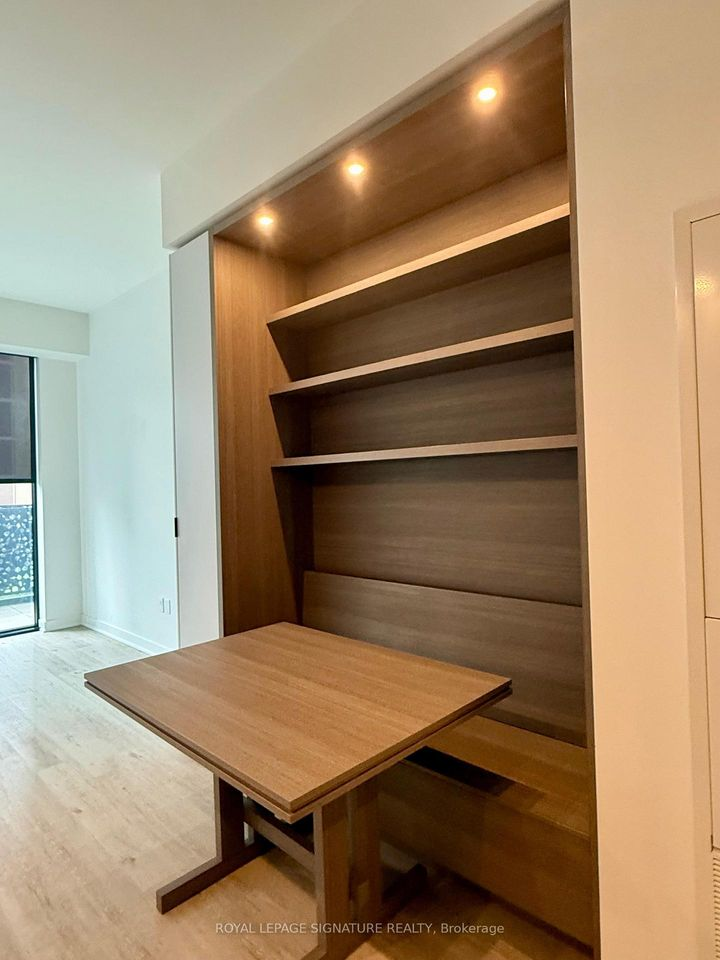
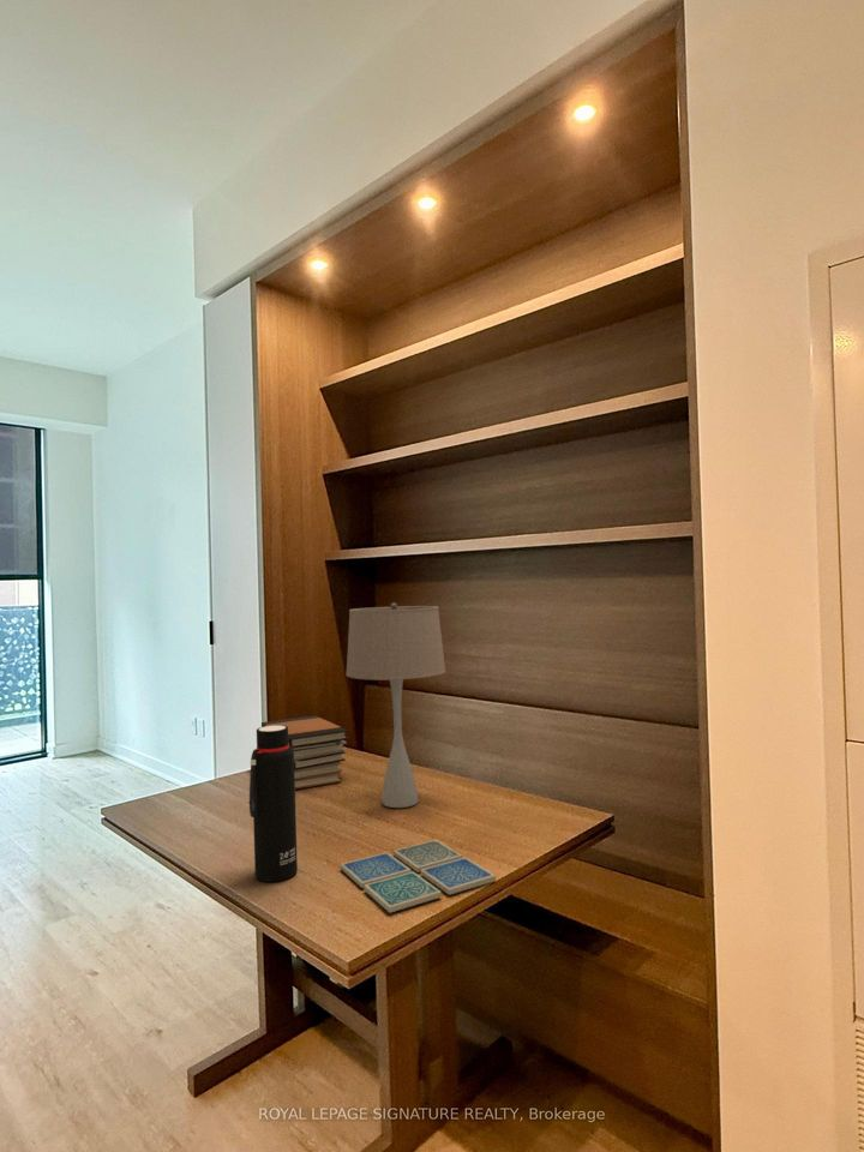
+ book stack (301, 750)
+ table lamp (396, 702)
+ water bottle (270, 800)
+ drink coaster (416, 871)
